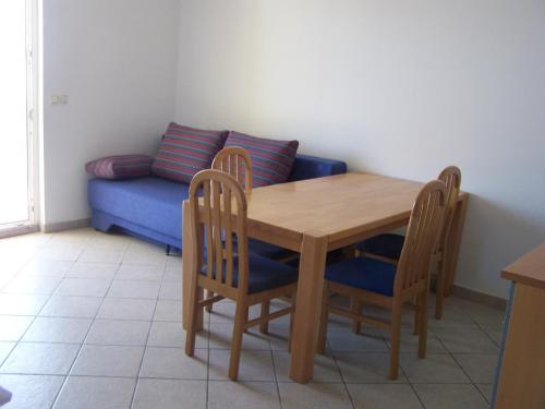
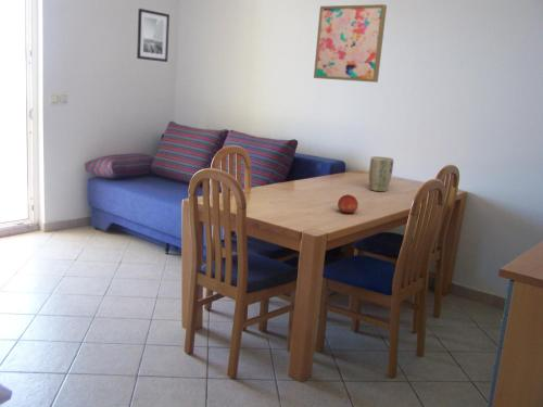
+ wall art (153, 36)
+ plant pot (380, 174)
+ fruit (348, 203)
+ wall art (348, 43)
